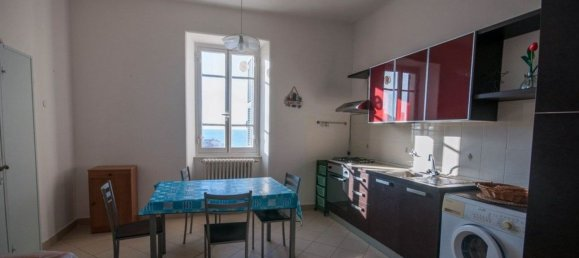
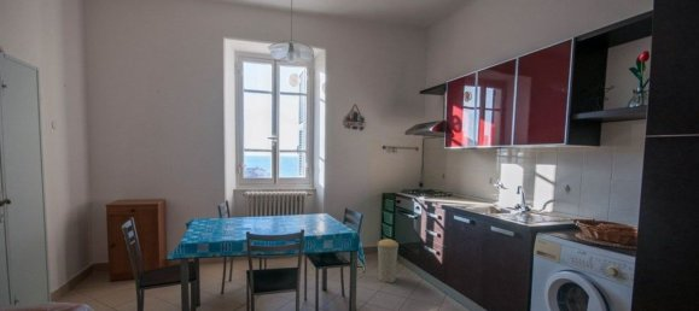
+ trash can (386, 259)
